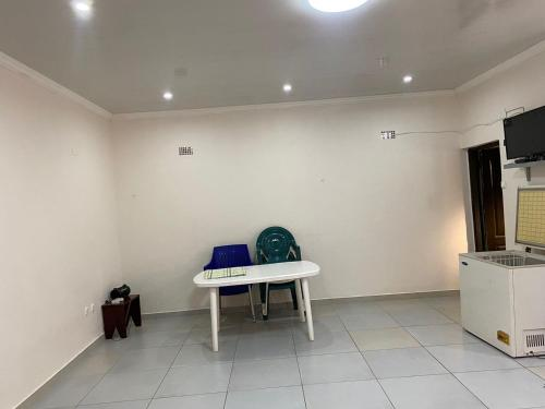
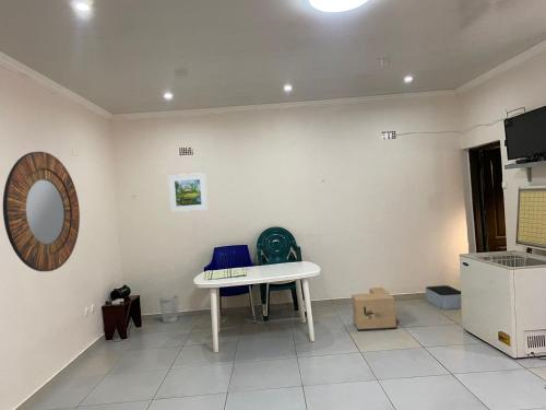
+ home mirror (47, 211)
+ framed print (188, 192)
+ storage bin (444, 296)
+ wastebasket (169, 308)
+ cardboard box (370, 307)
